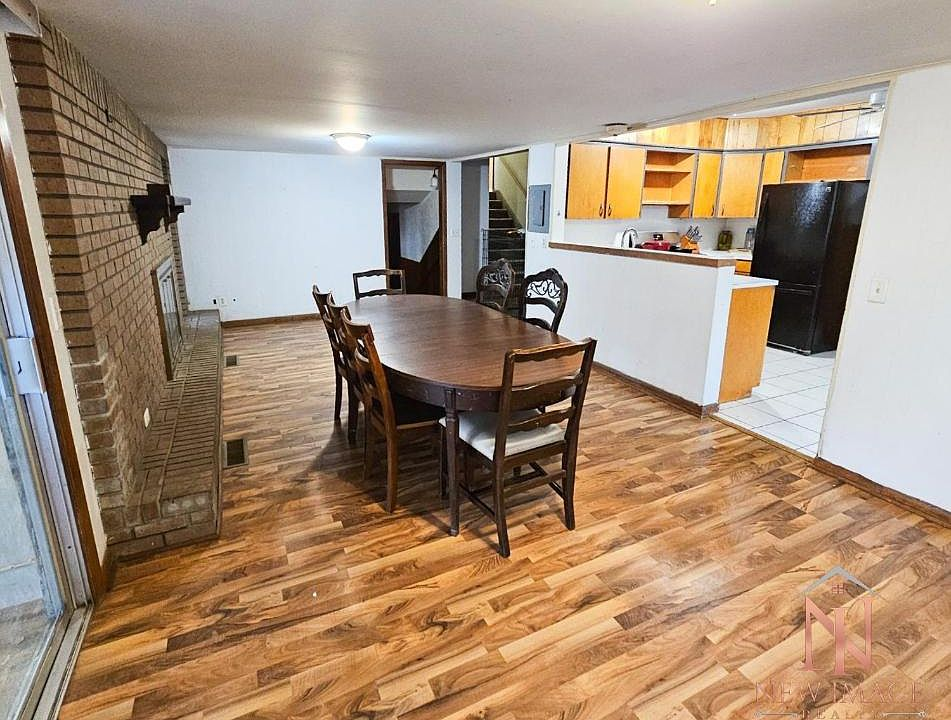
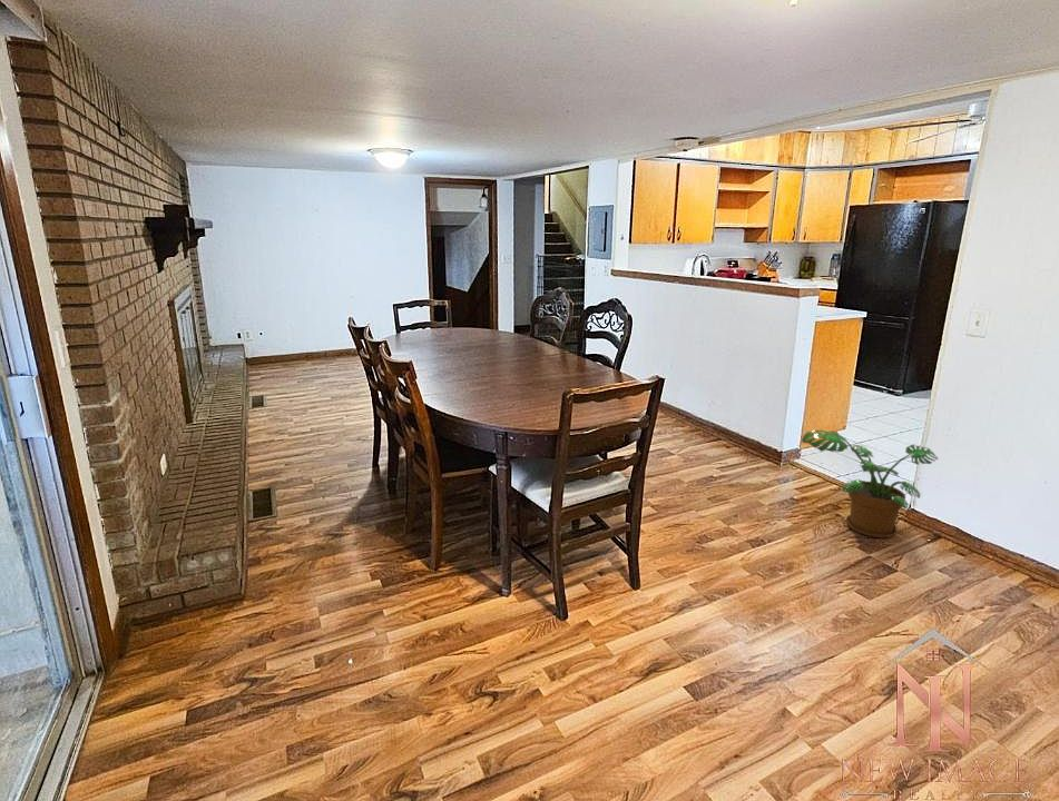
+ potted plant (866, 482)
